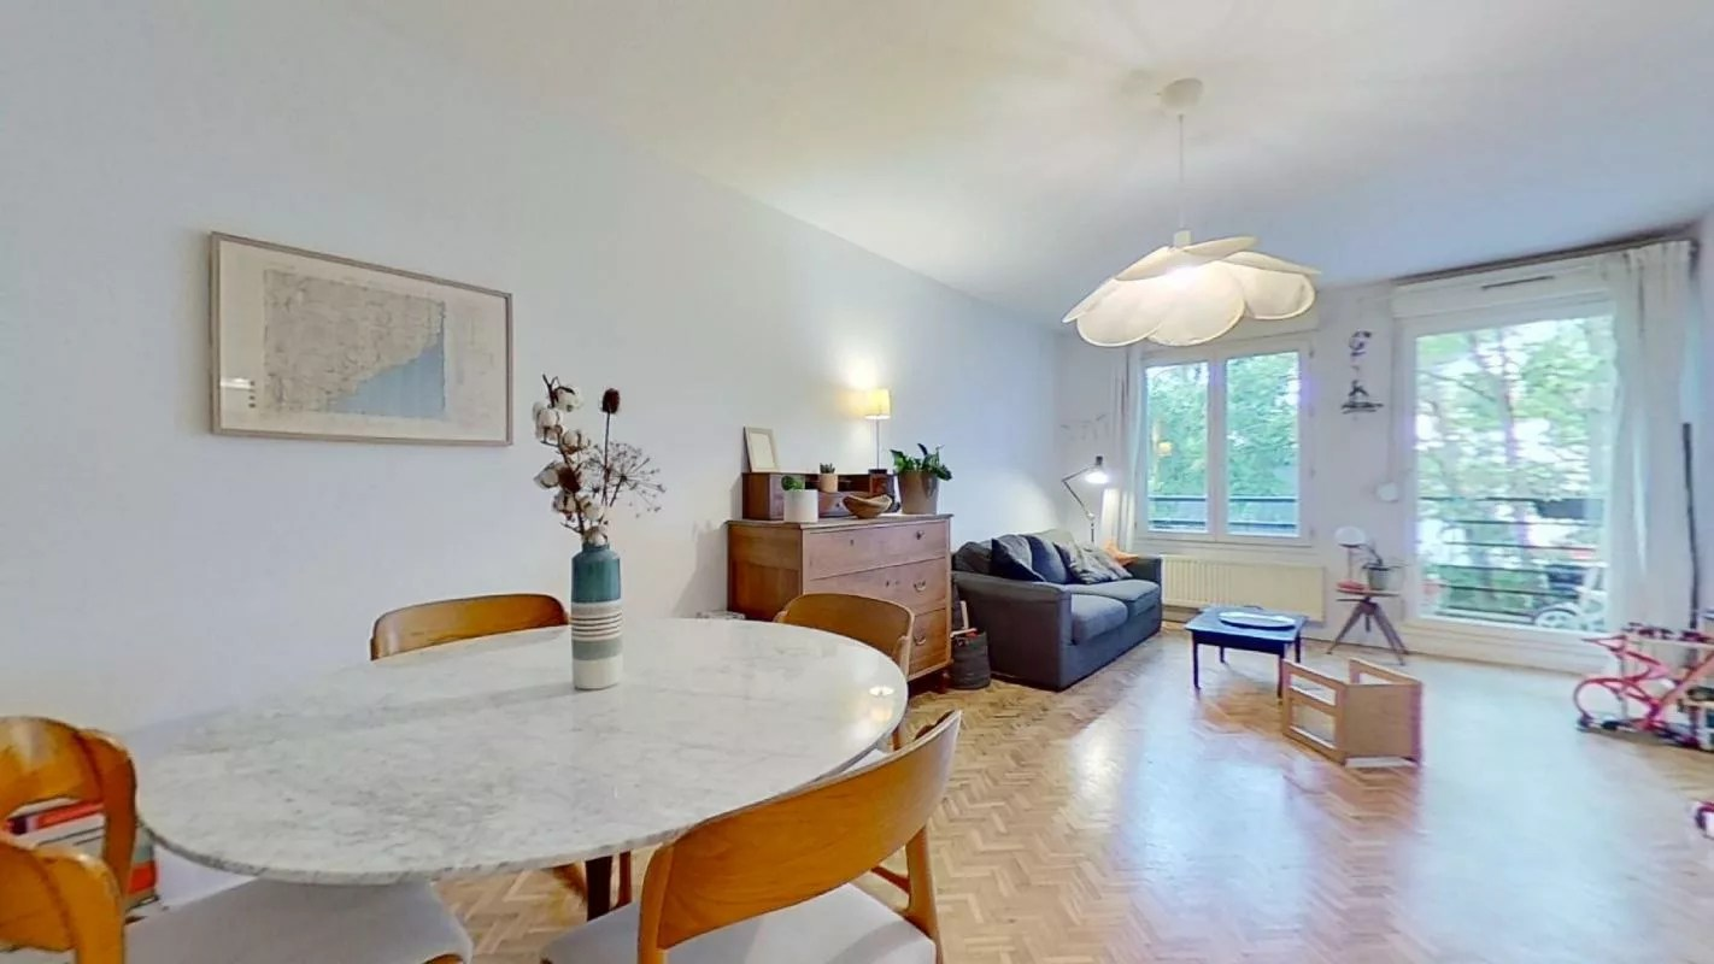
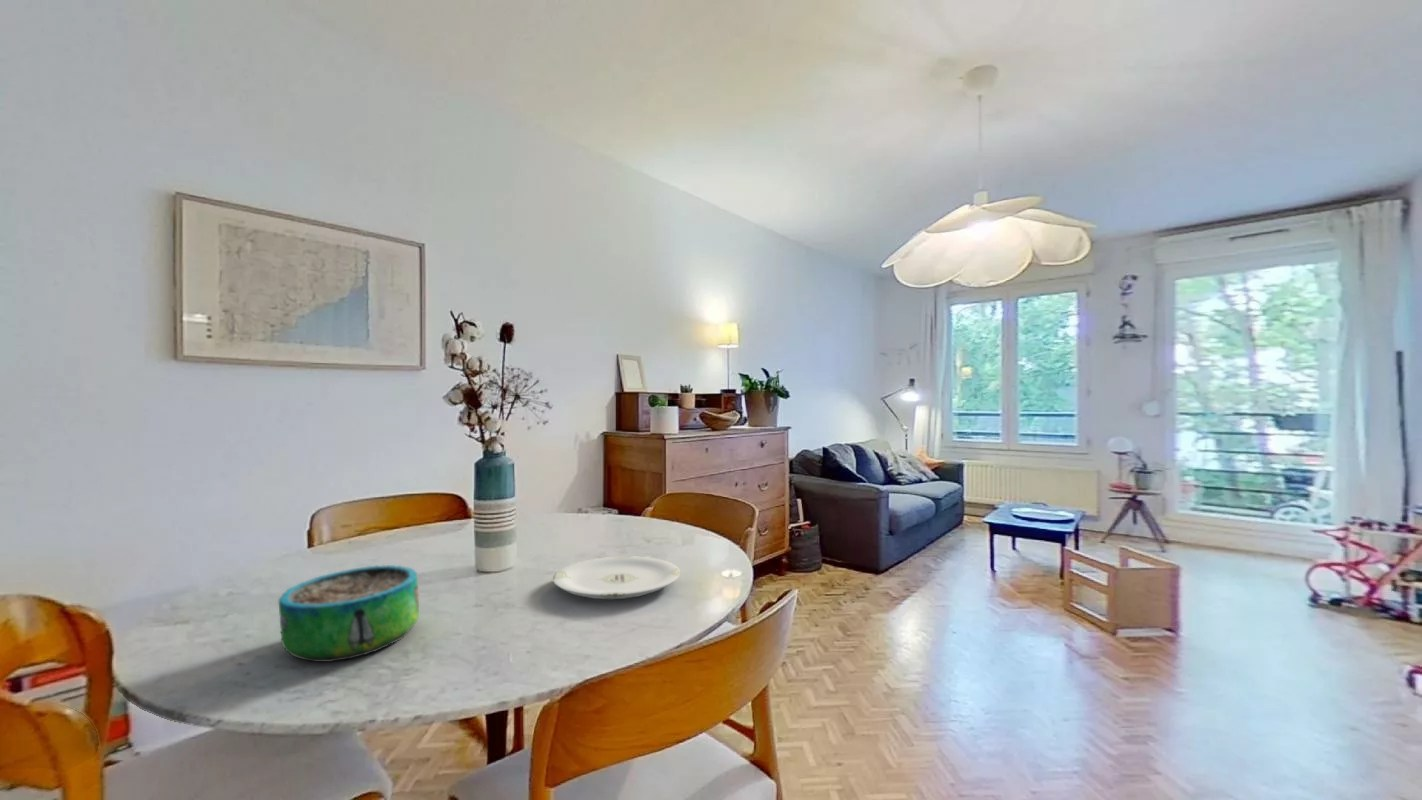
+ plate (617, 578)
+ decorative bowl (353, 610)
